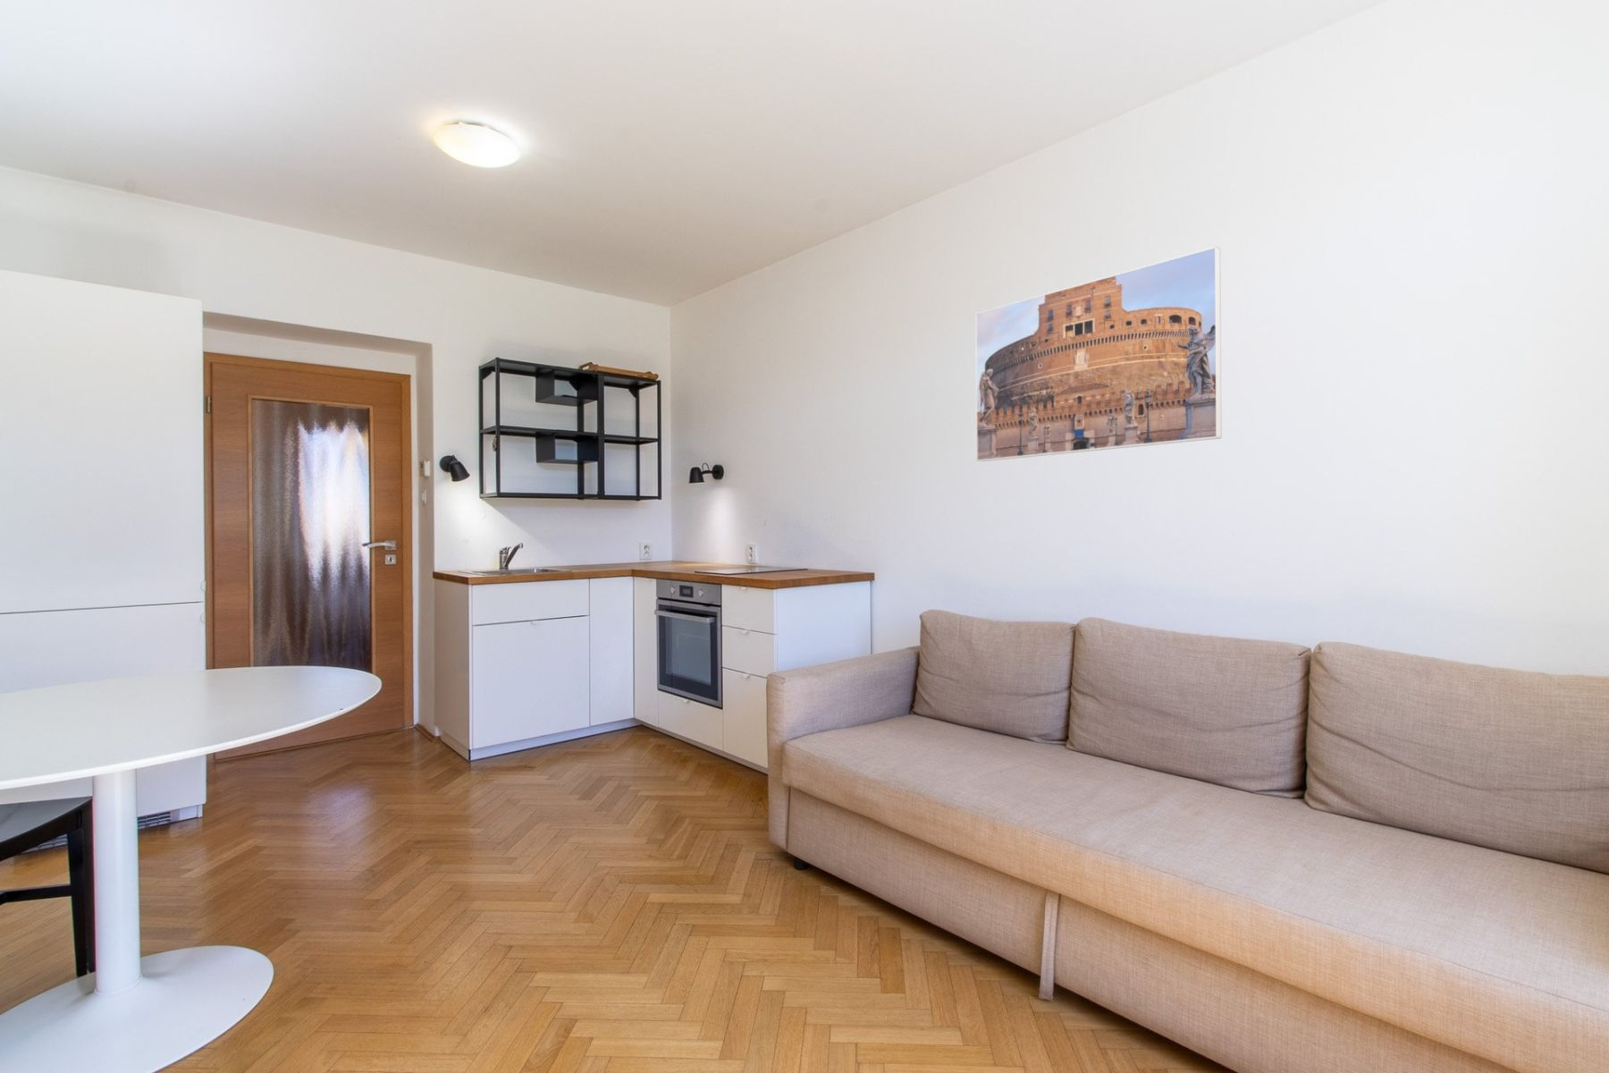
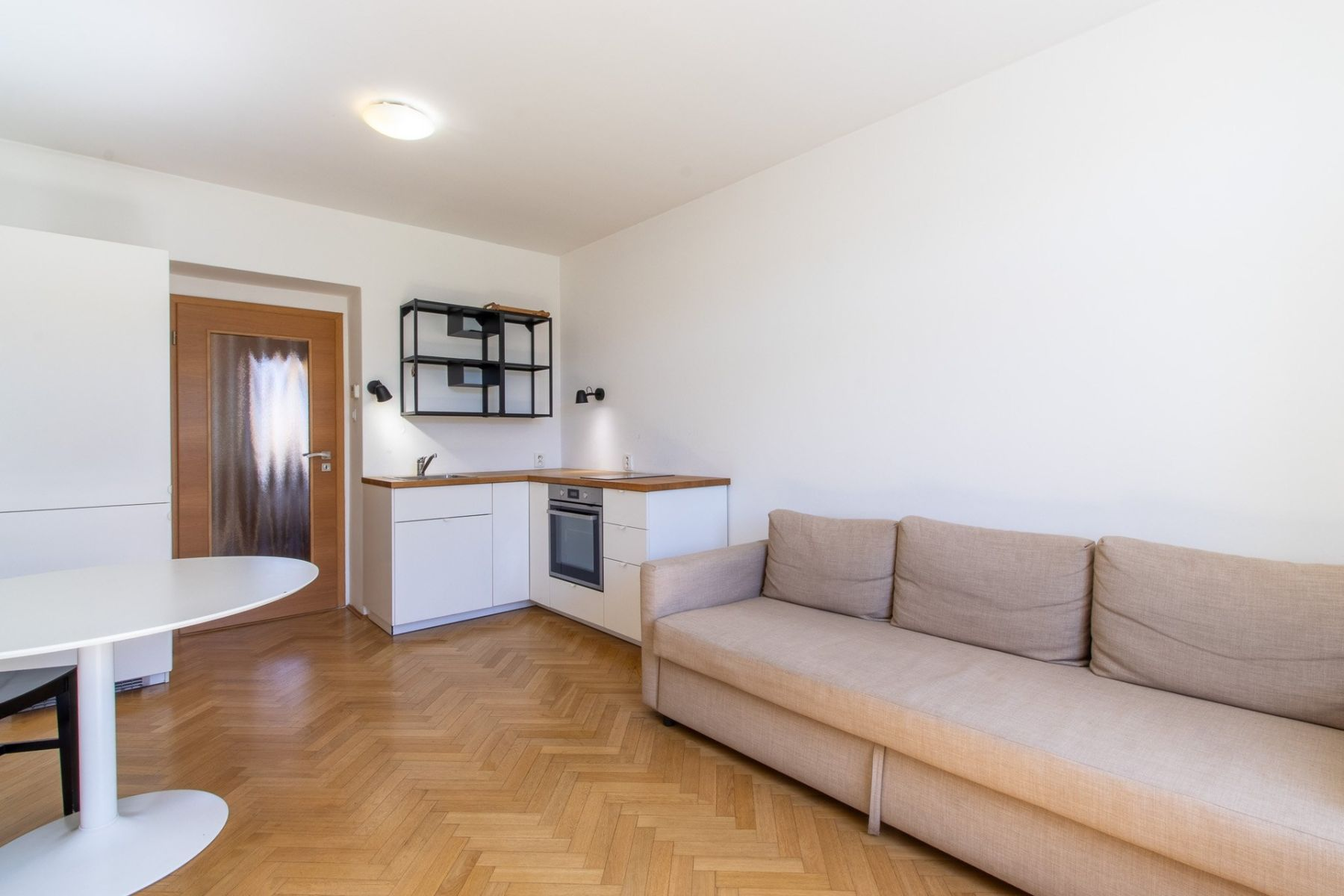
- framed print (1082, 368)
